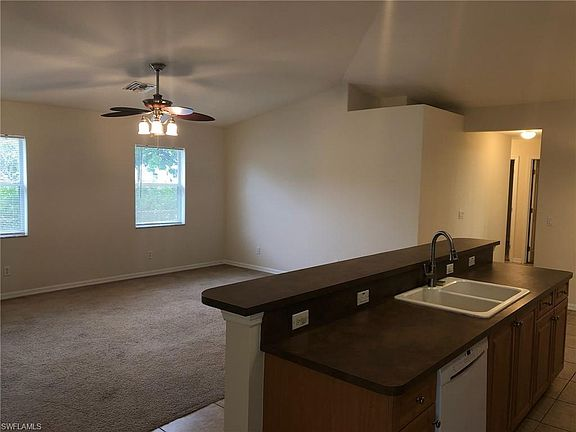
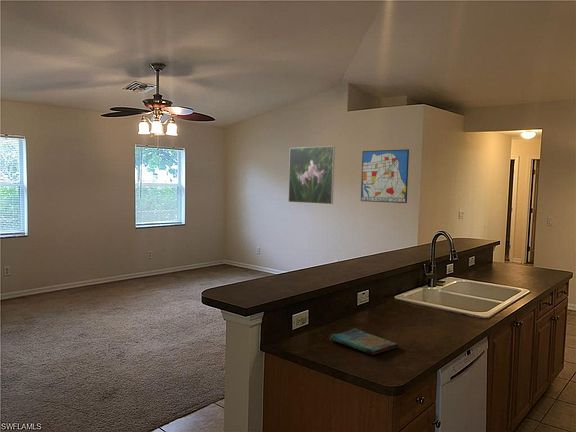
+ dish towel (363, 340)
+ wall art (383, 176)
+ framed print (310, 175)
